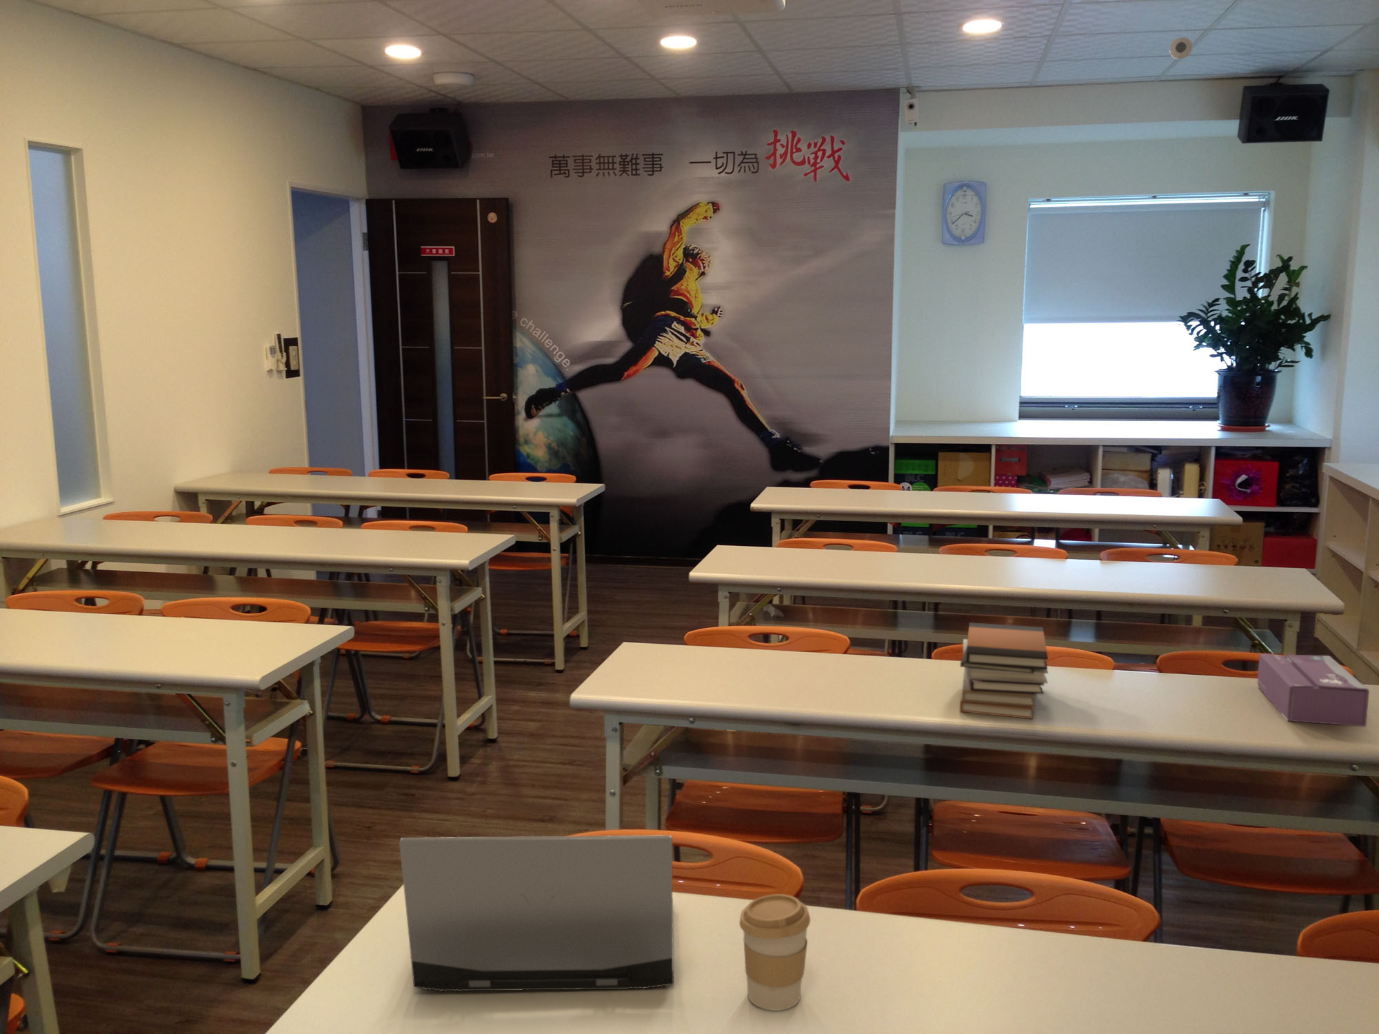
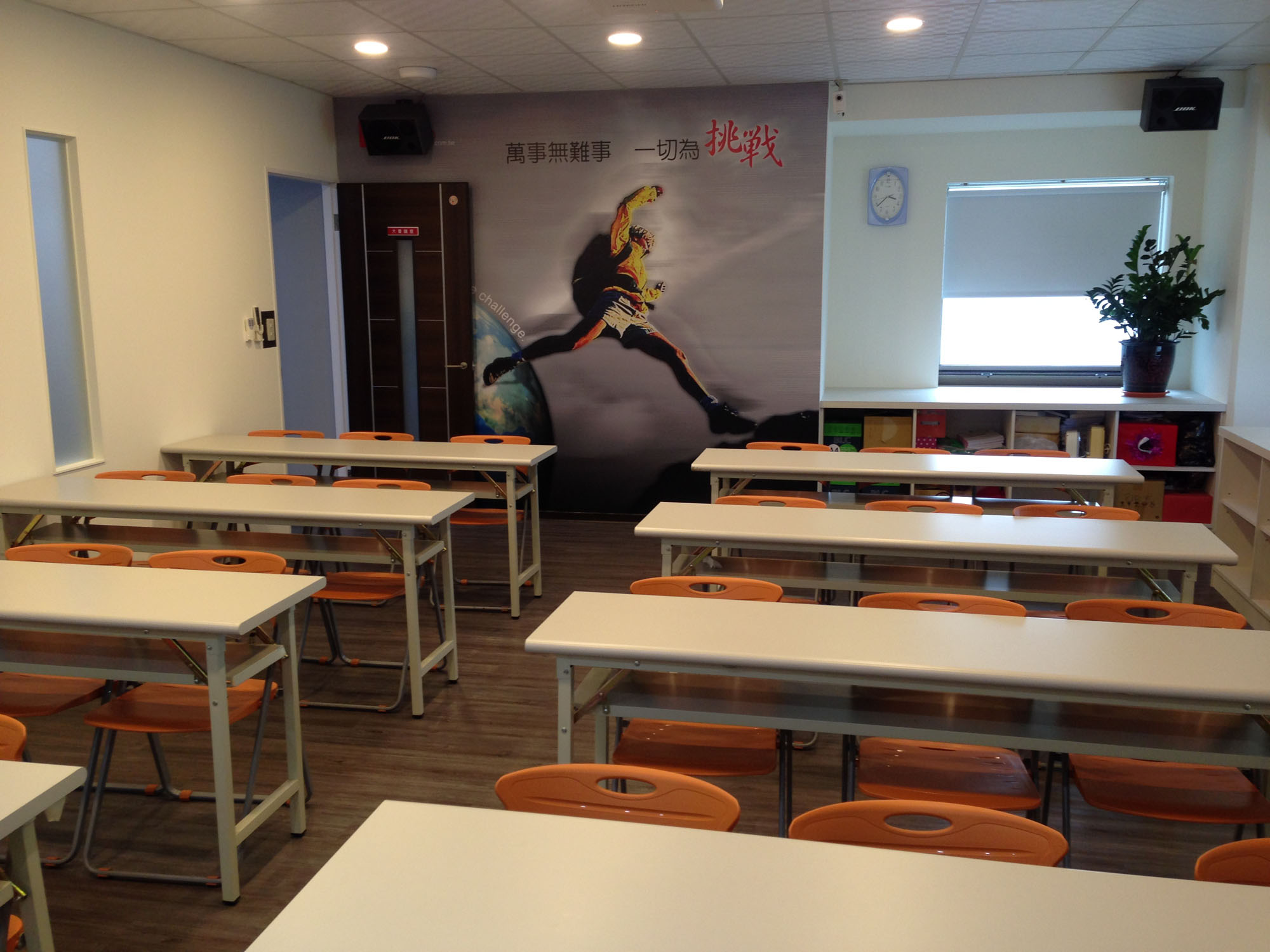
- book stack (1002, 668)
- coffee cup (774, 949)
- tissue box (1310, 686)
- laptop computer (548, 877)
- smoke detector (1180, 48)
